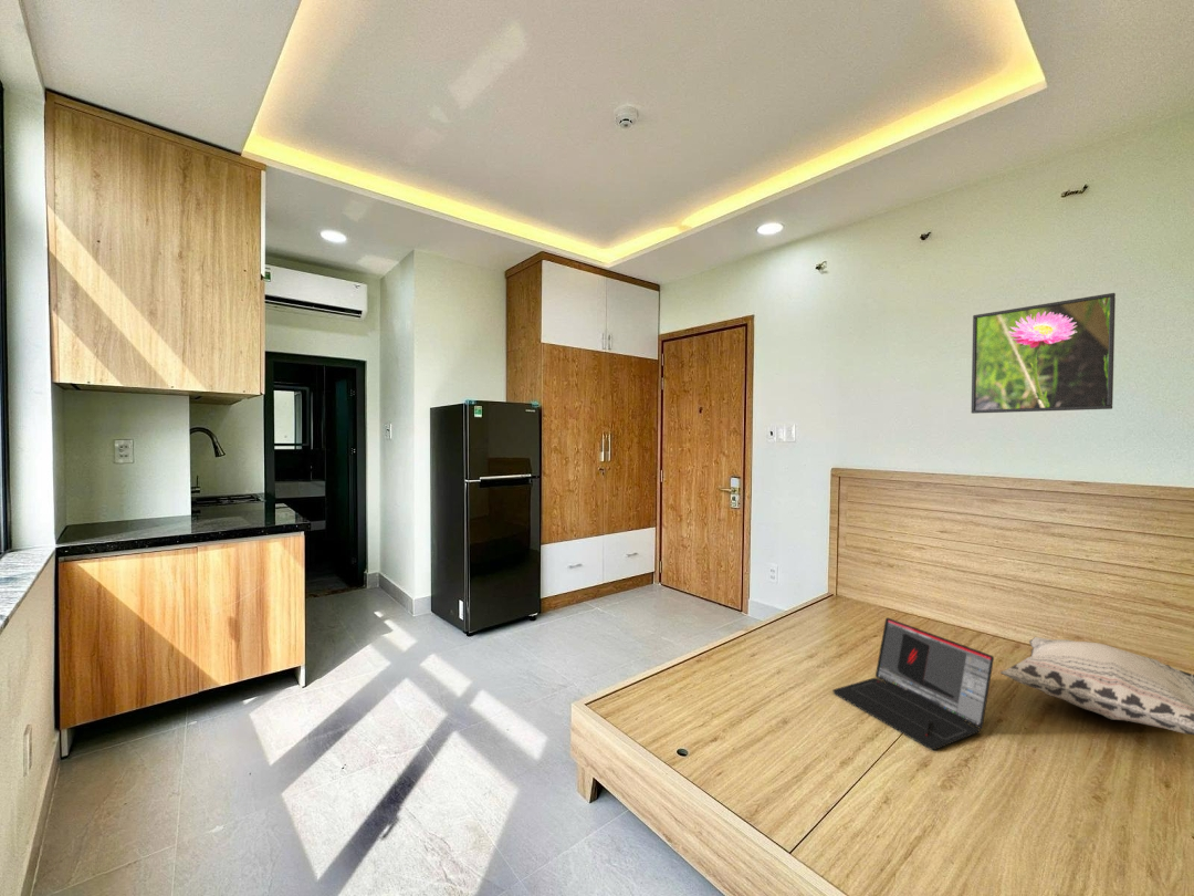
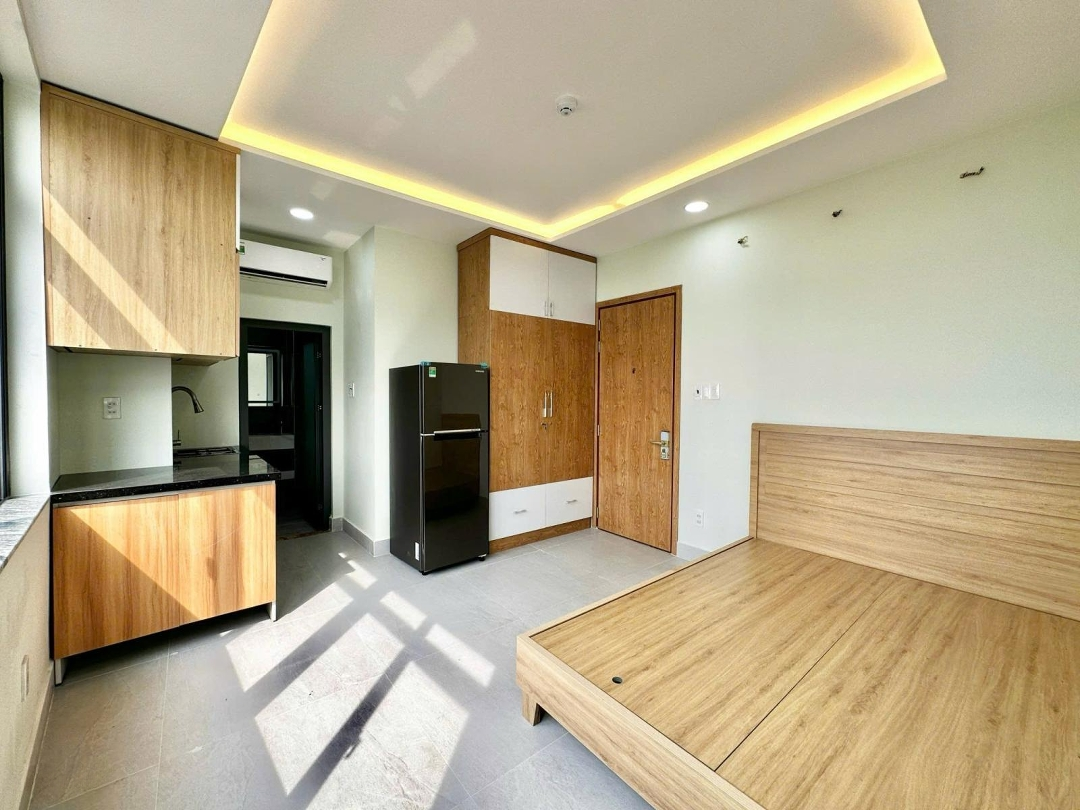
- decorative pillow (1107, 678)
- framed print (1037, 357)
- laptop (907, 676)
